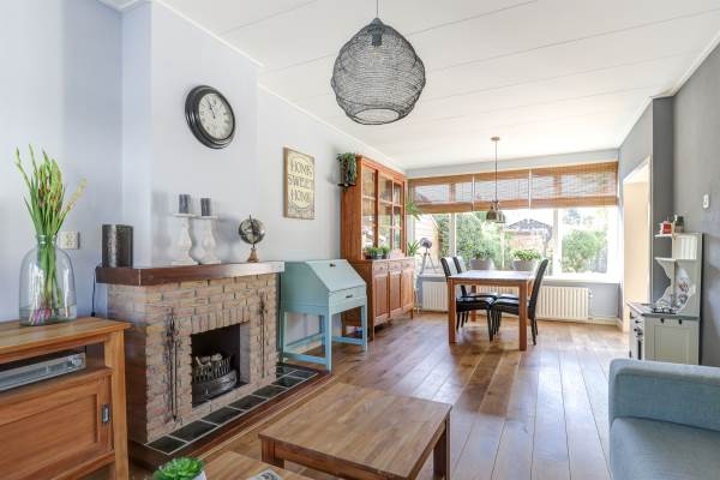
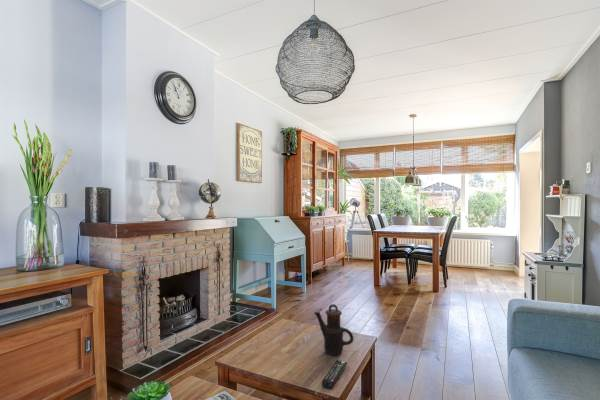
+ teapot (333, 328)
+ remote control (335, 372)
